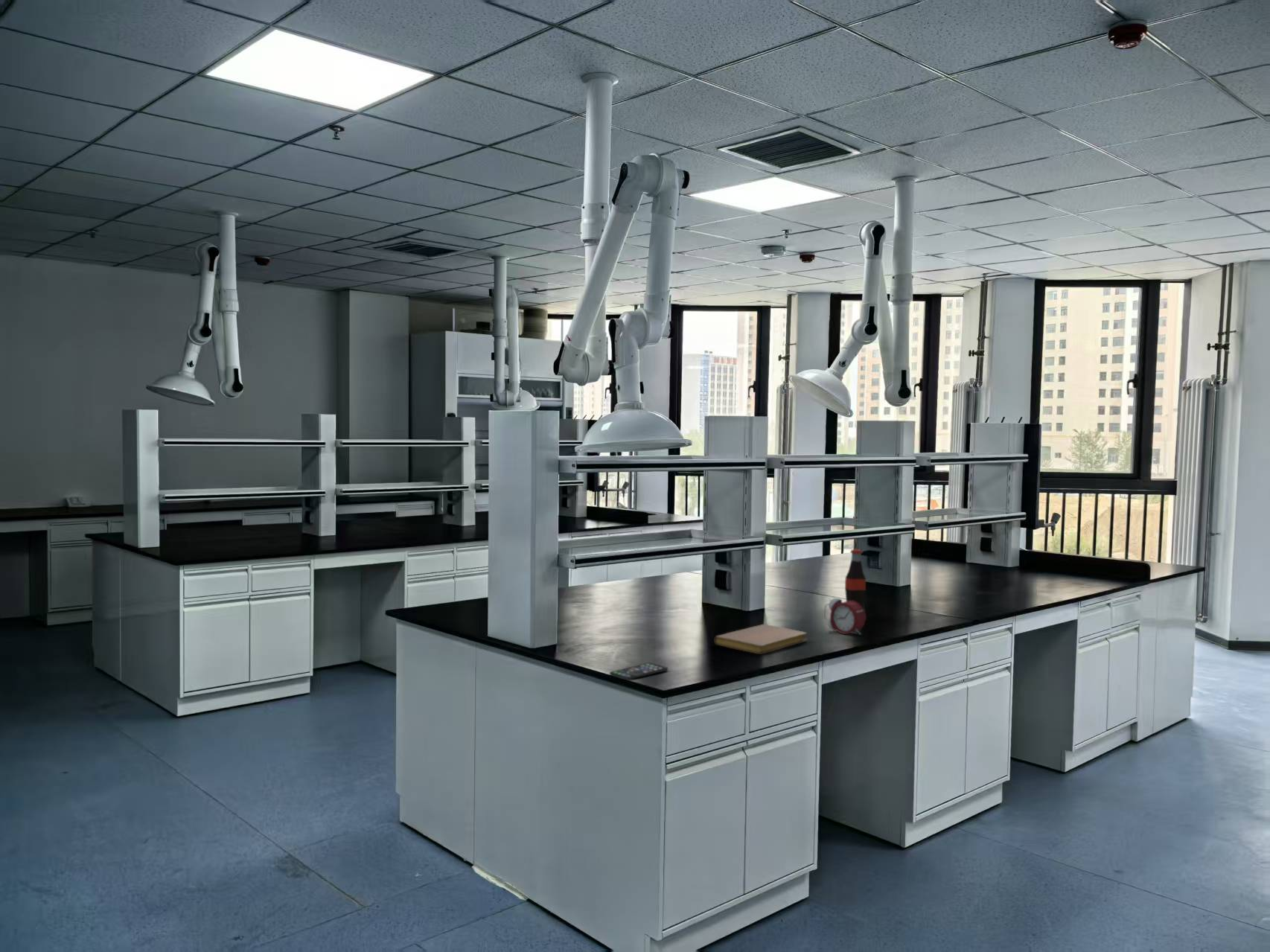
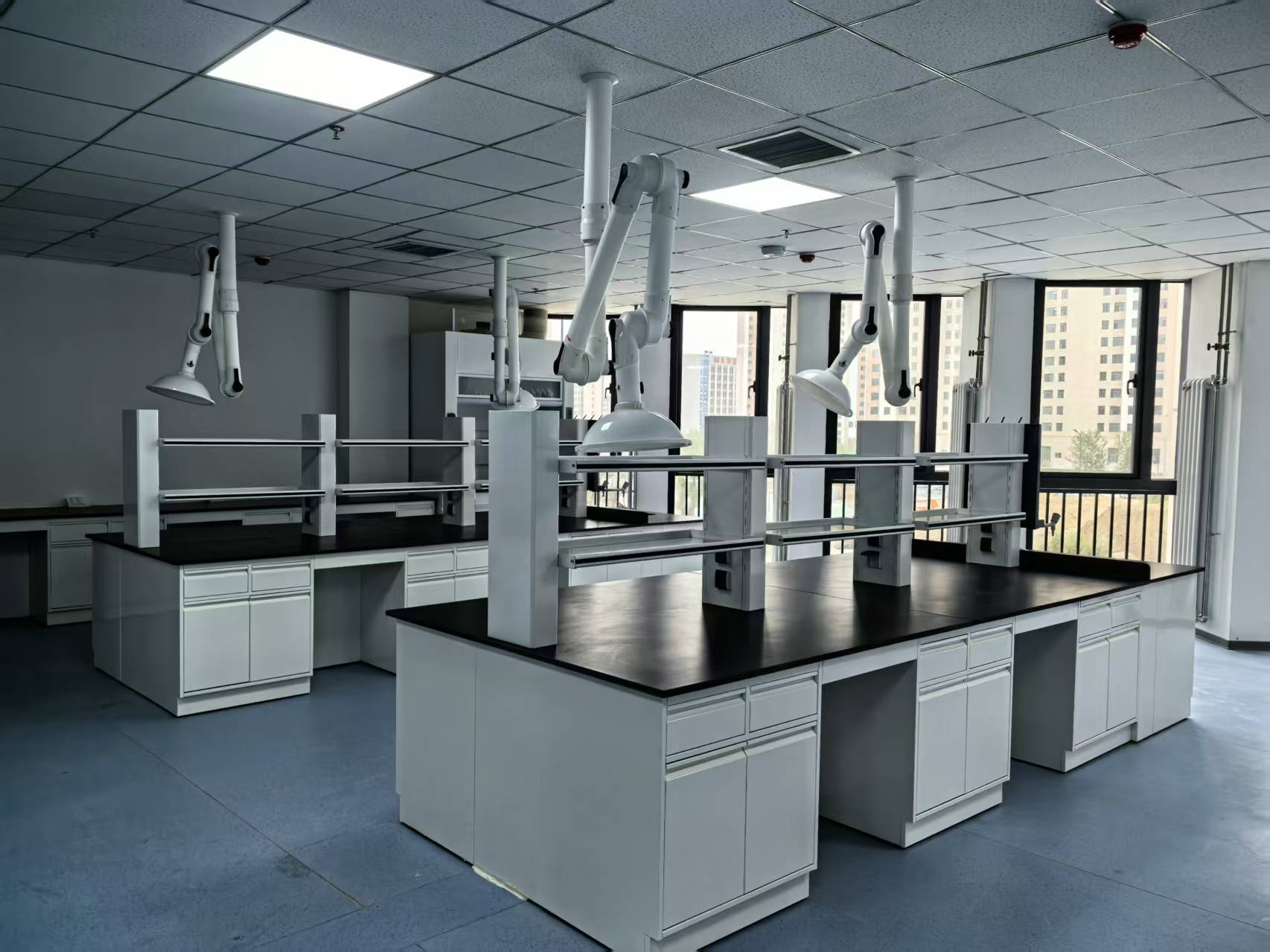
- bottle (855, 584)
- alarm clock (844, 616)
- smartphone (639, 671)
- notebook (761, 638)
